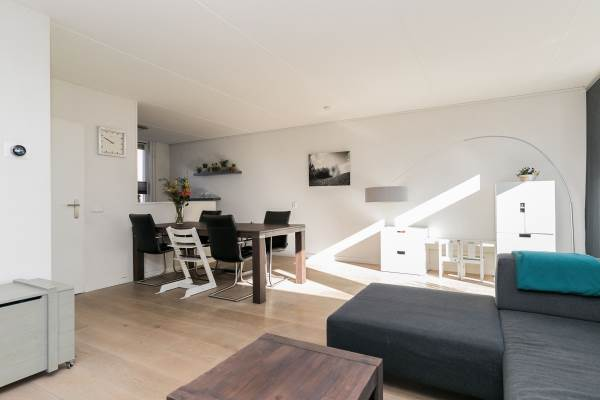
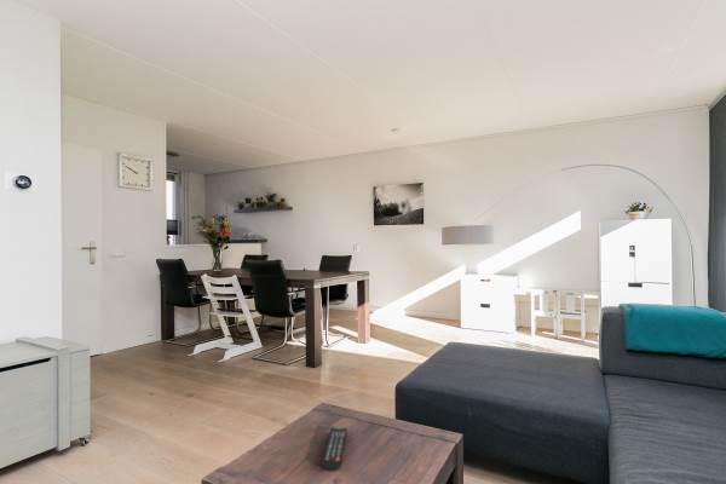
+ remote control (335, 445)
